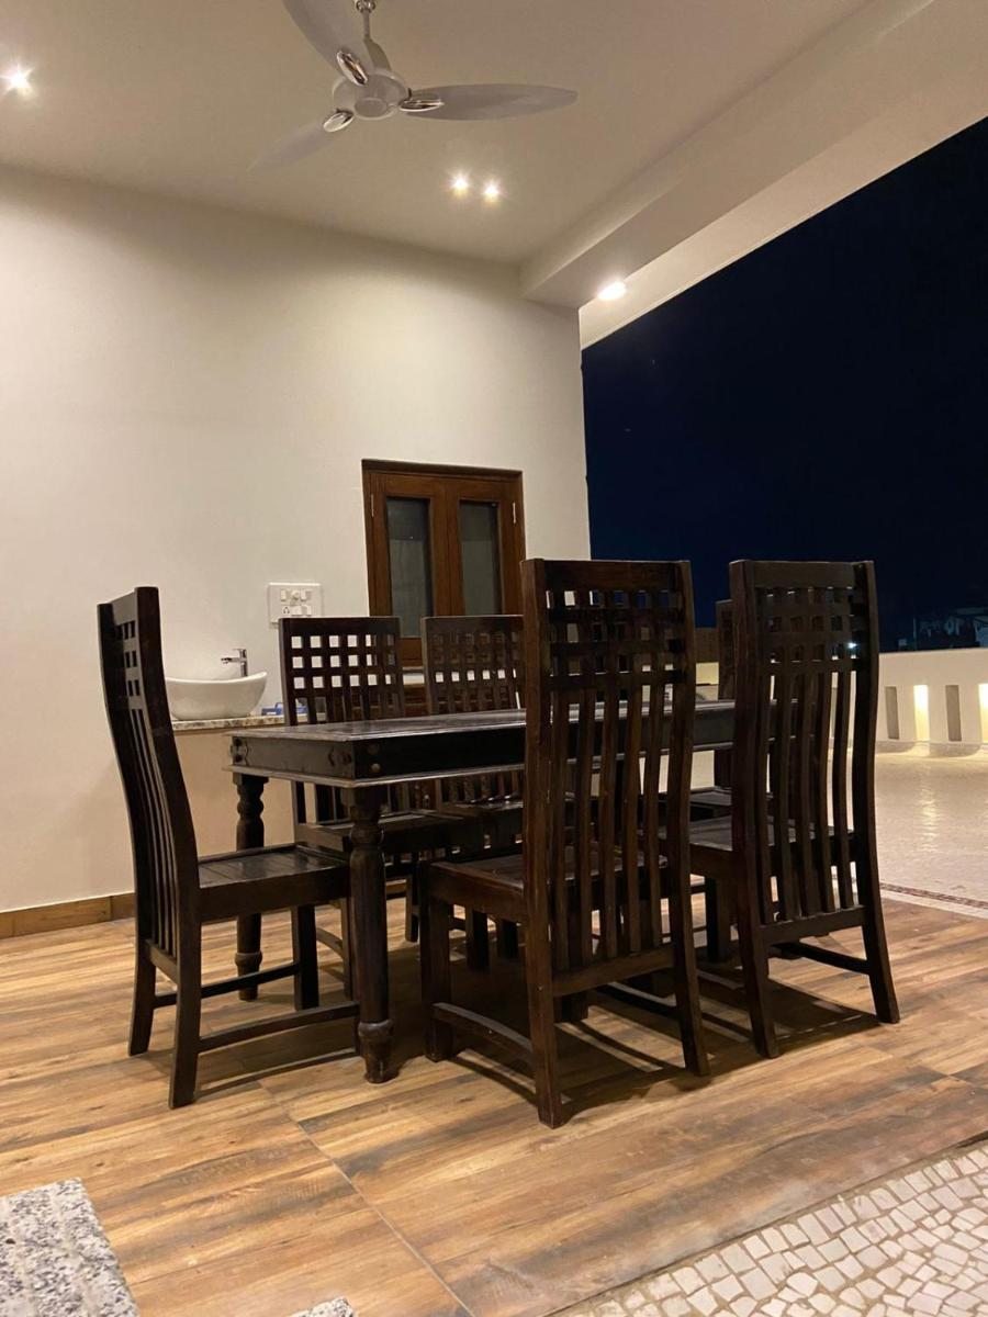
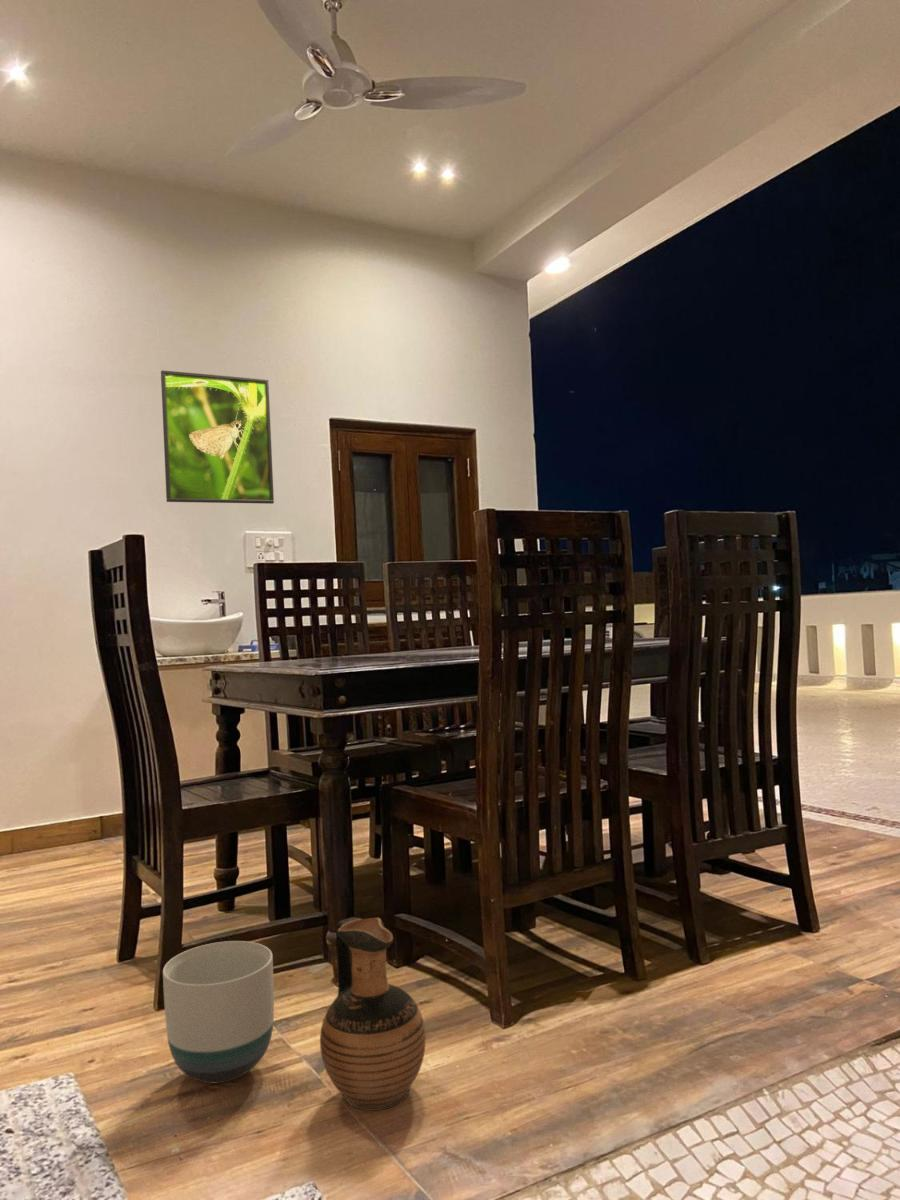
+ ceramic jug (371, 1008)
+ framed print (218, 439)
+ planter (220, 1017)
